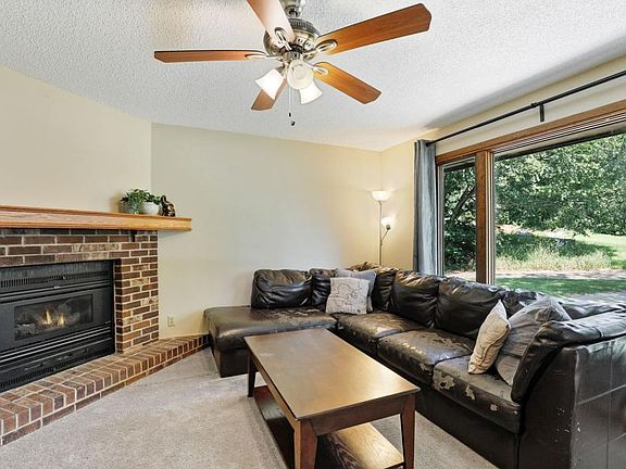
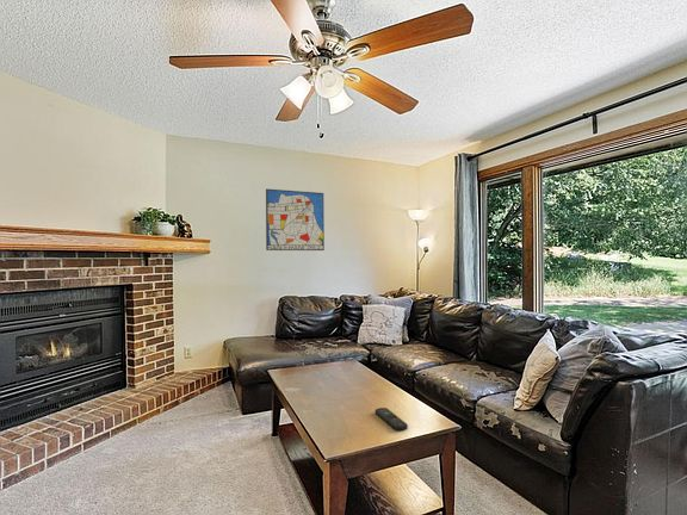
+ wall art (296, 221)
+ remote control (390, 417)
